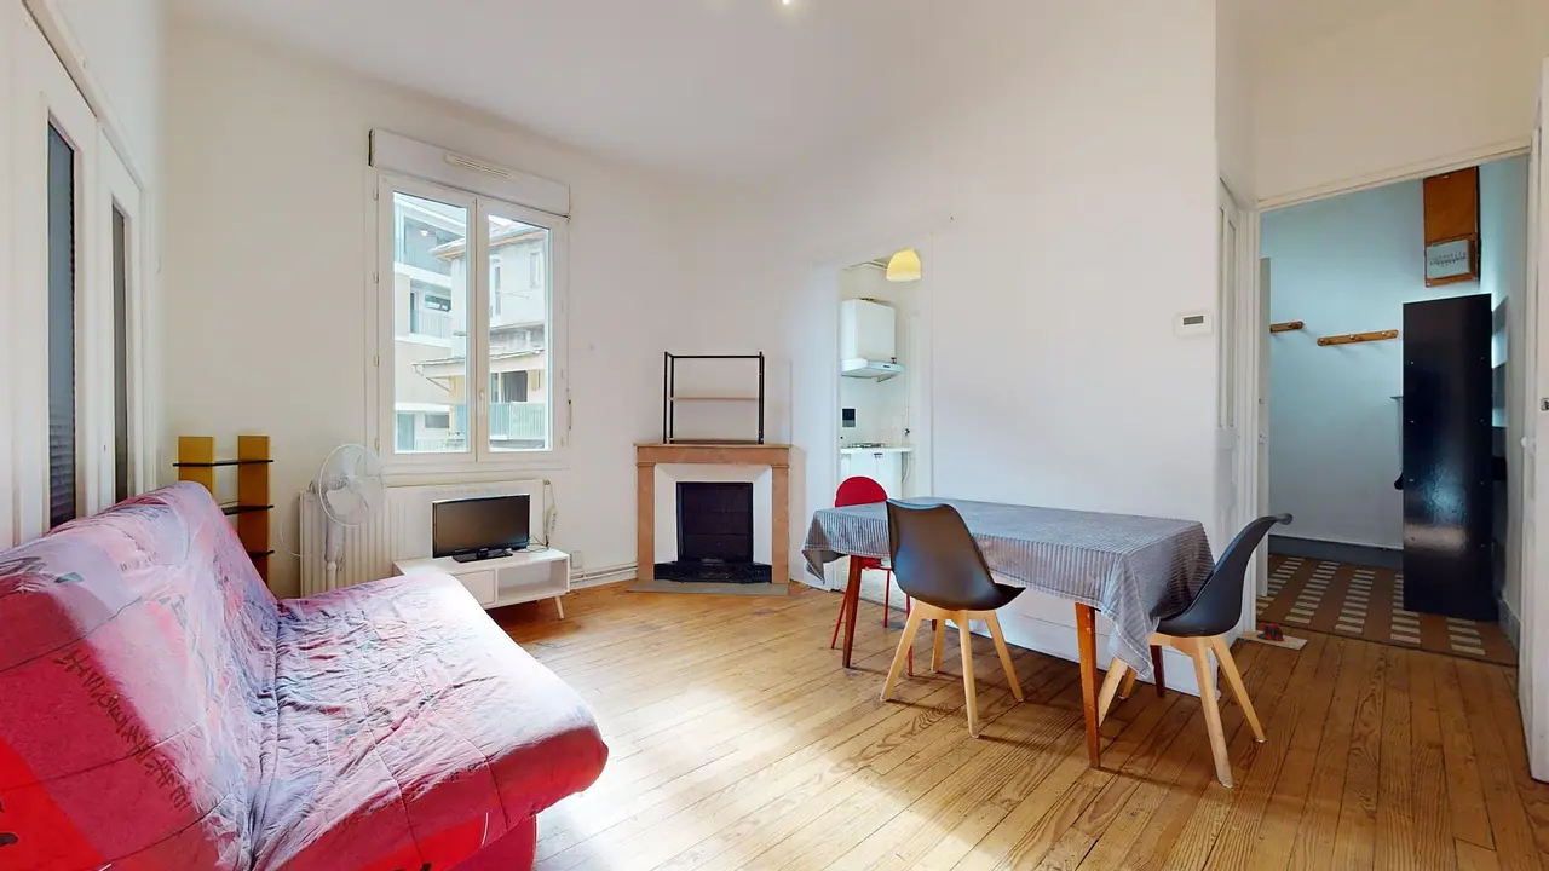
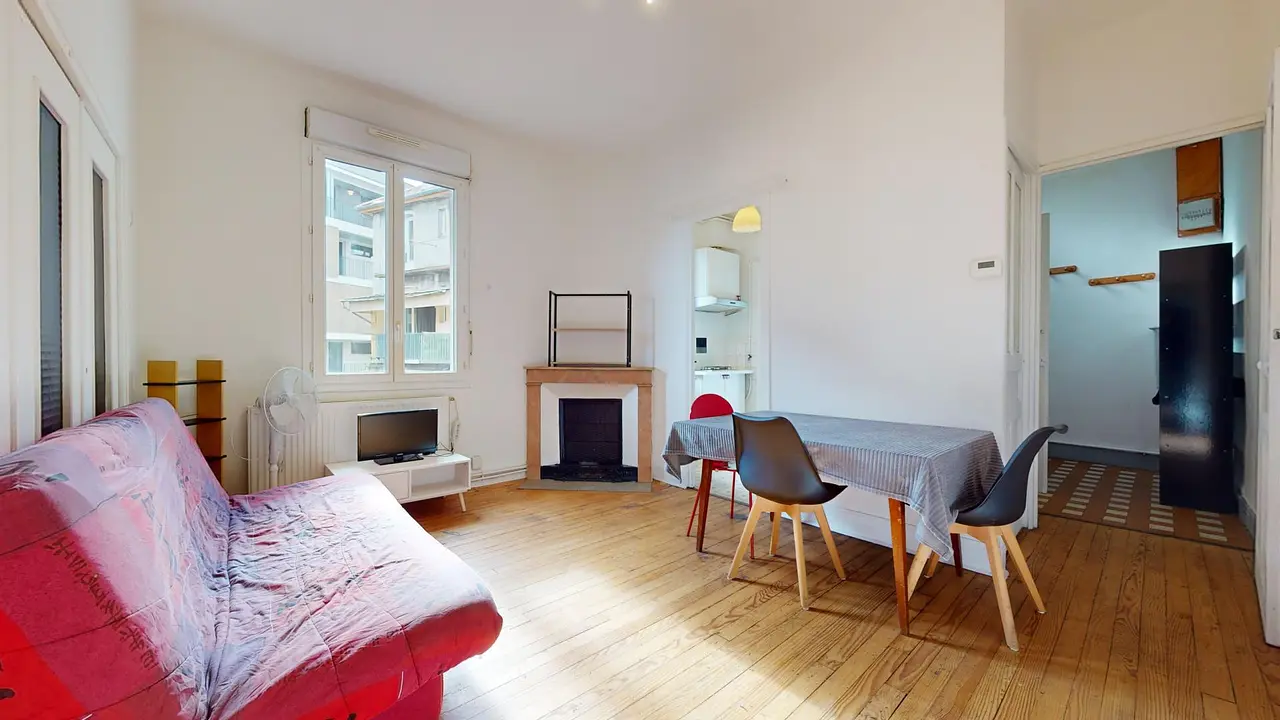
- slippers (1272, 630)
